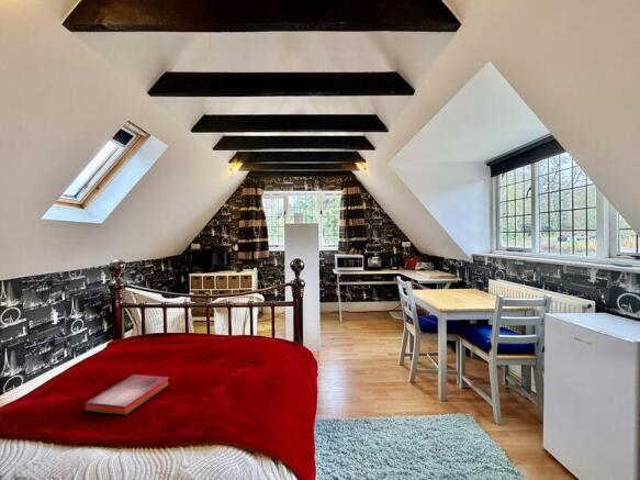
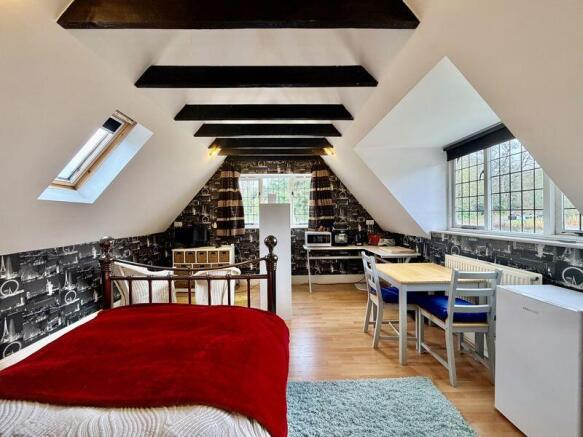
- hardback book (130, 392)
